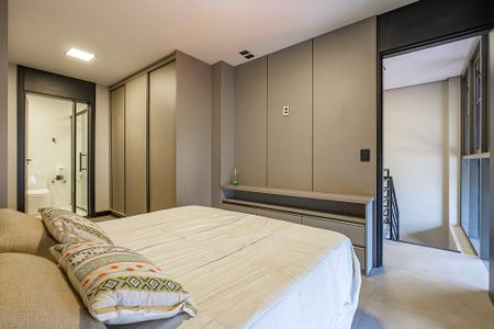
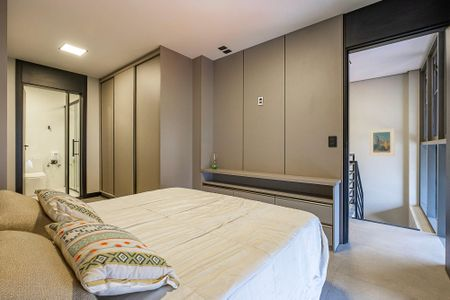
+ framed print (381, 142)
